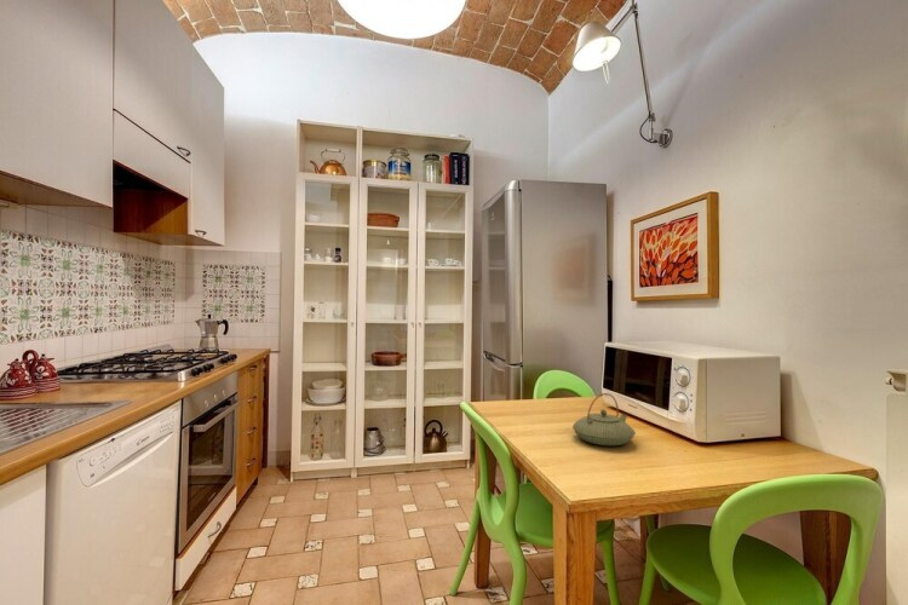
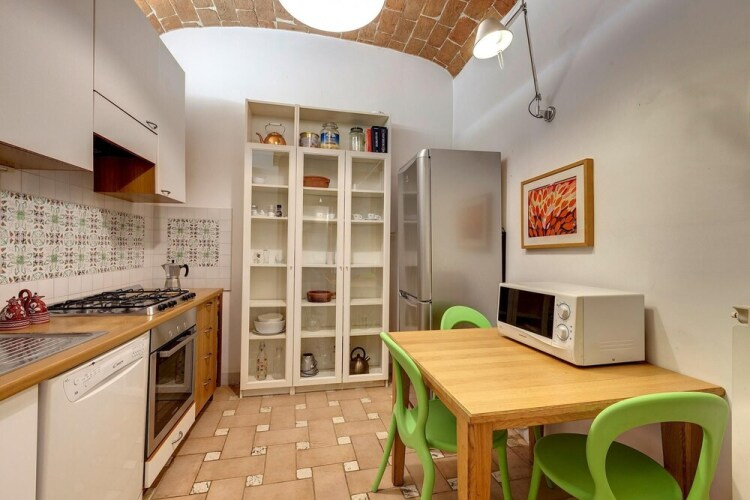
- teapot (605, 416)
